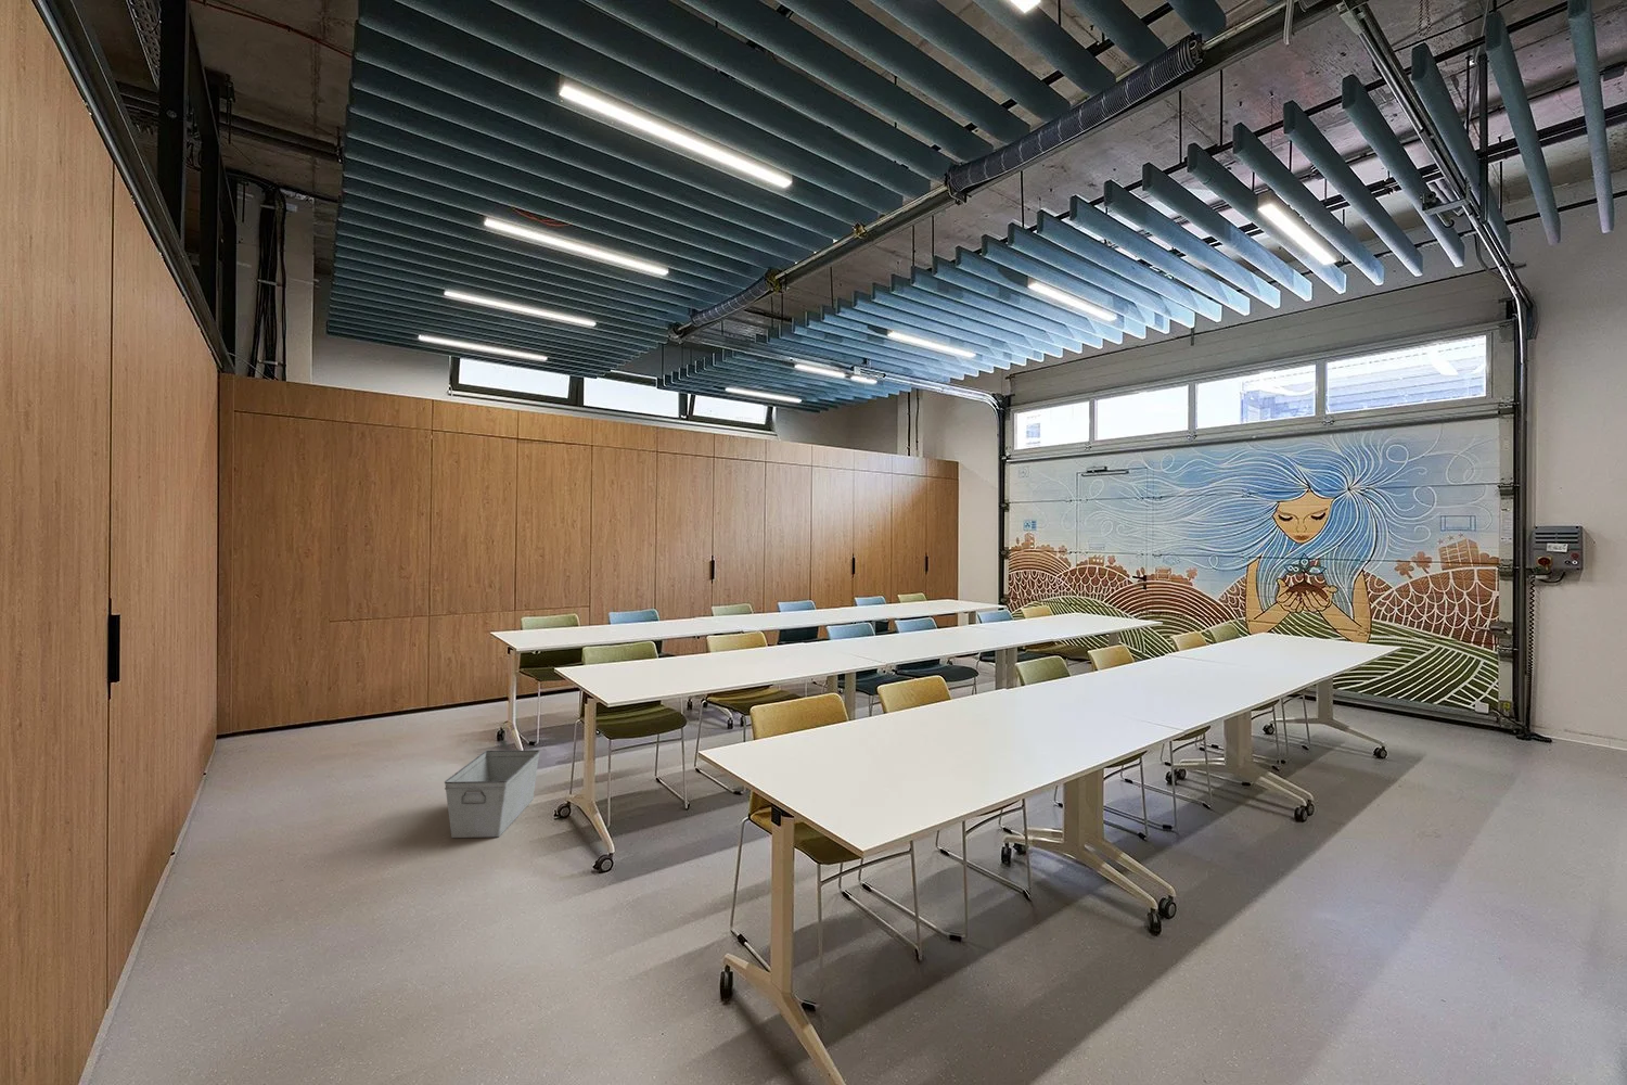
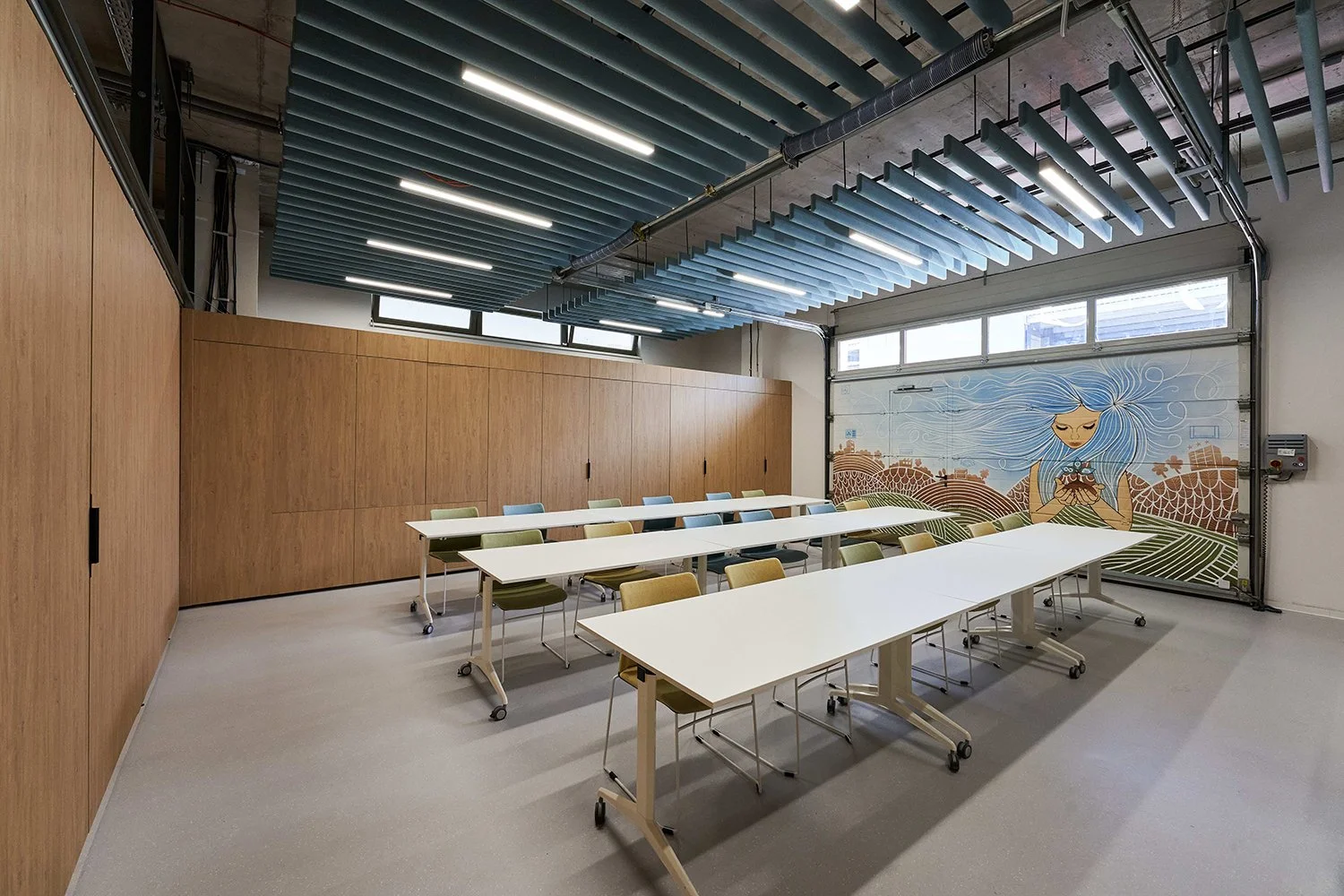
- storage bin (495, 790)
